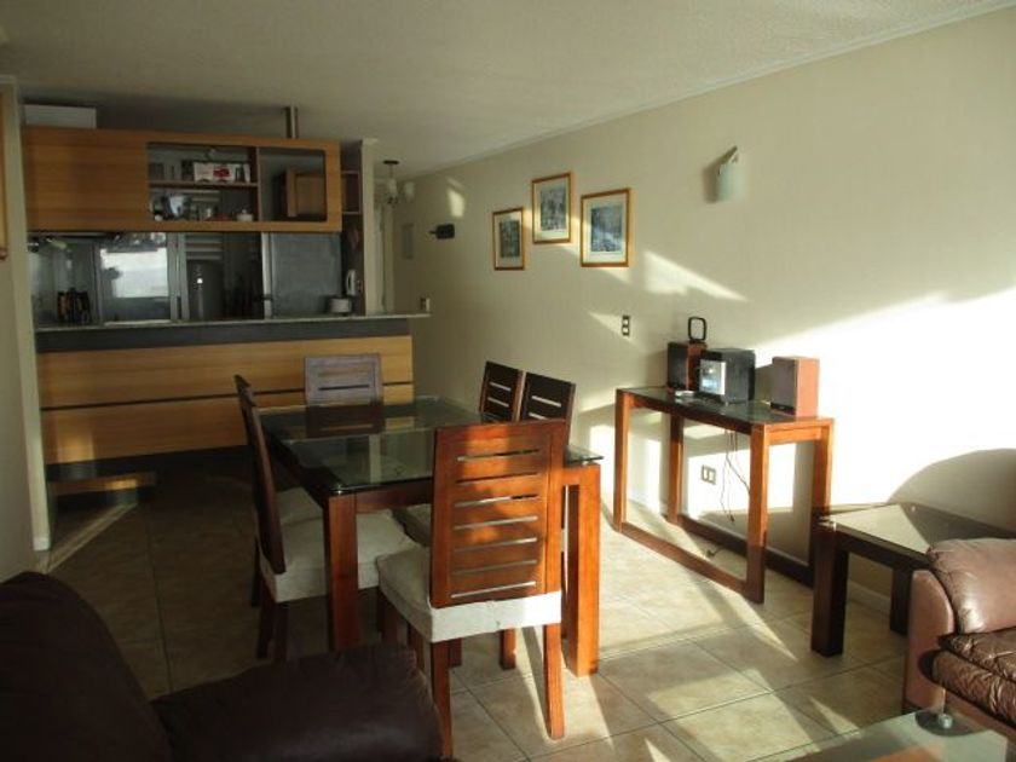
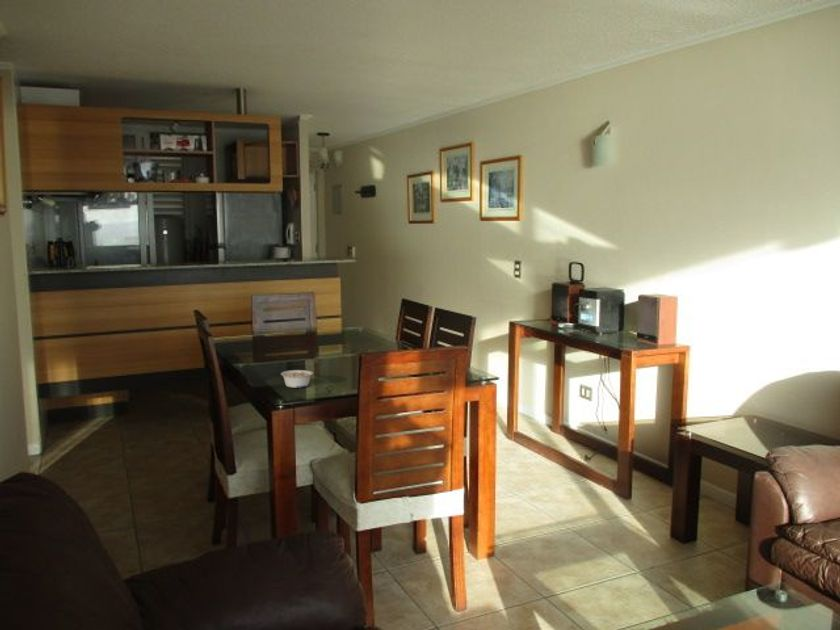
+ legume (297, 378)
